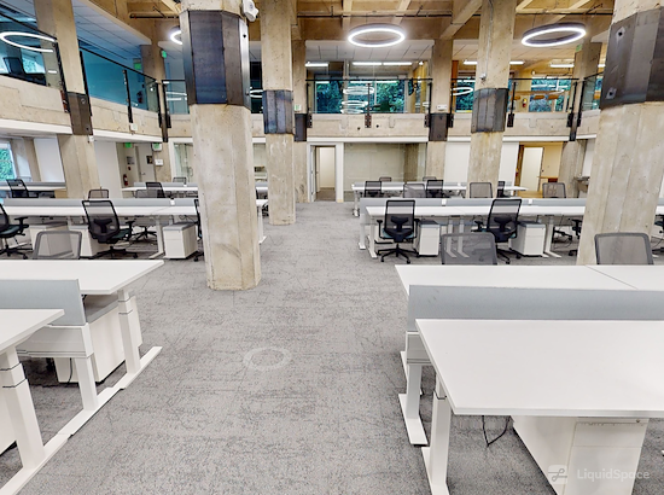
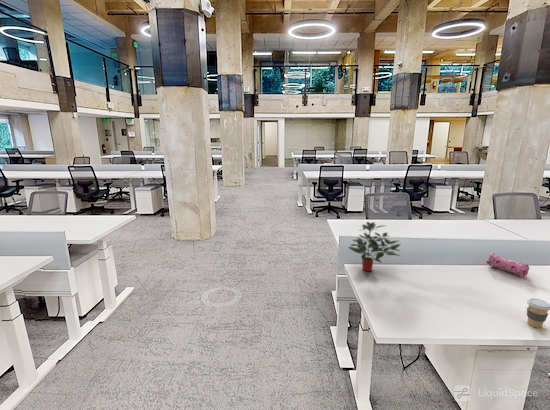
+ coffee cup (537, 313)
+ potted plant (375, 248)
+ pencil case (507, 264)
